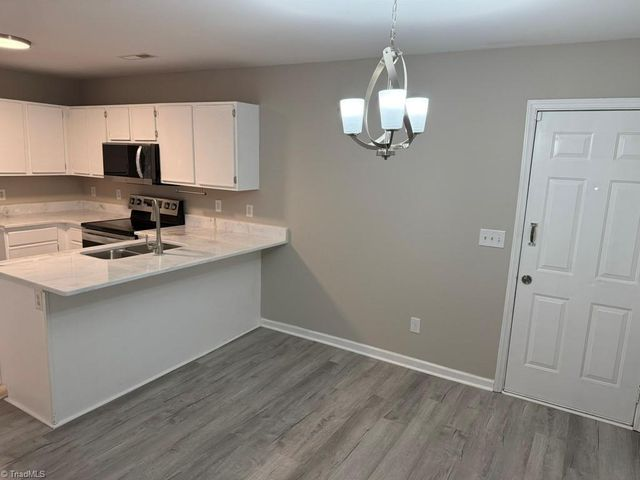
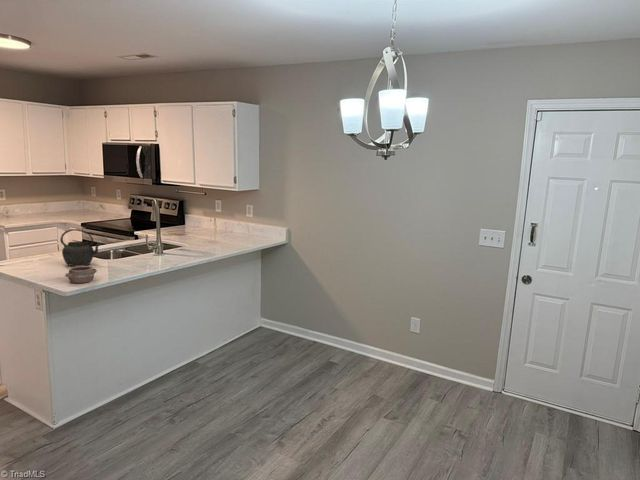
+ kettle (81, 246)
+ pottery (81, 274)
